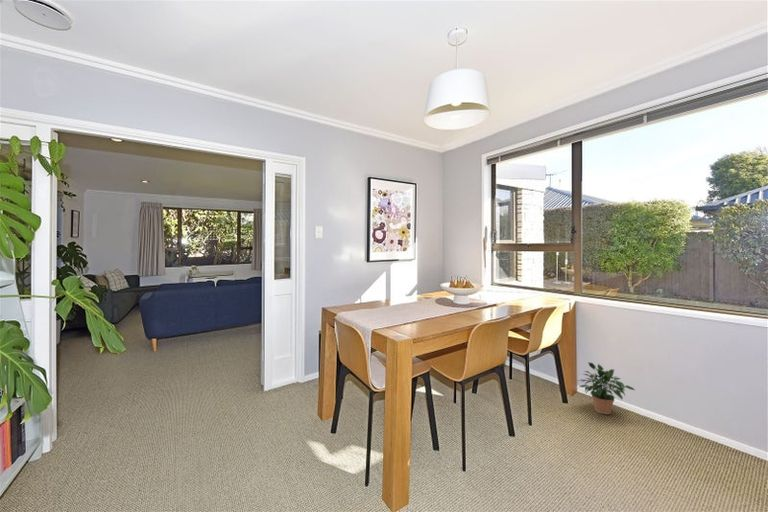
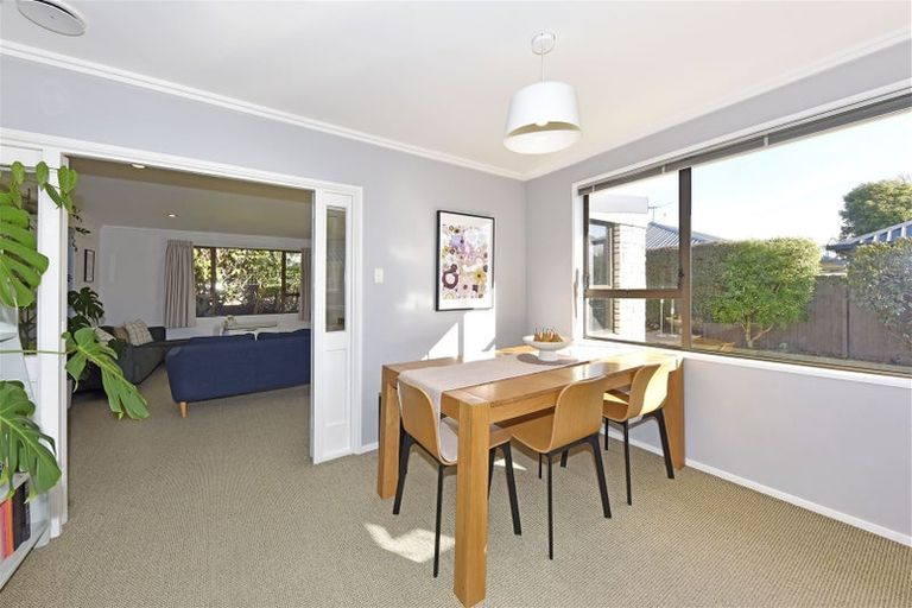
- potted plant (606, 389)
